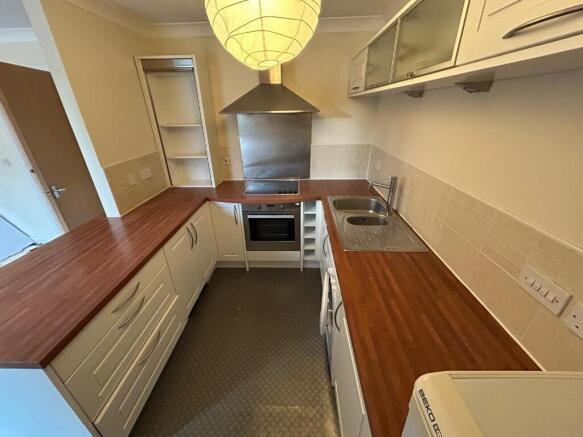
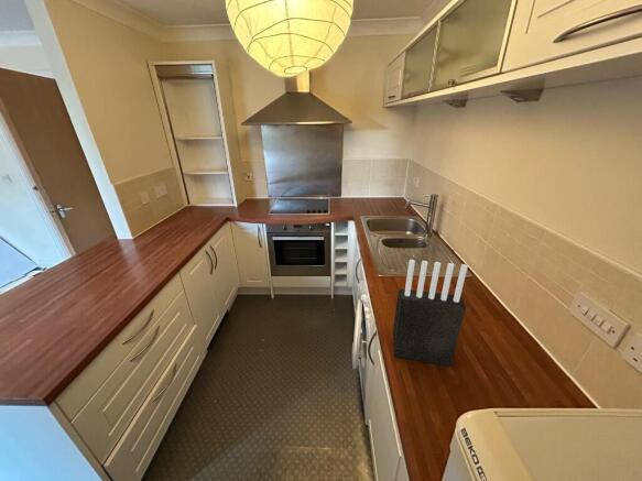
+ knife block (426, 305)
